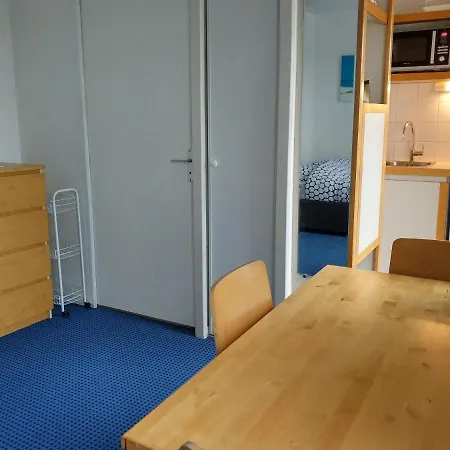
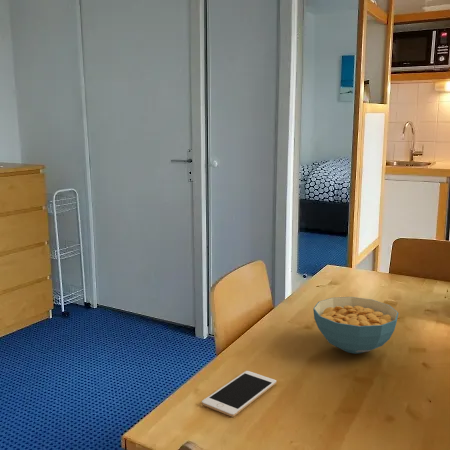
+ cell phone (240, 391)
+ cereal bowl (354, 329)
